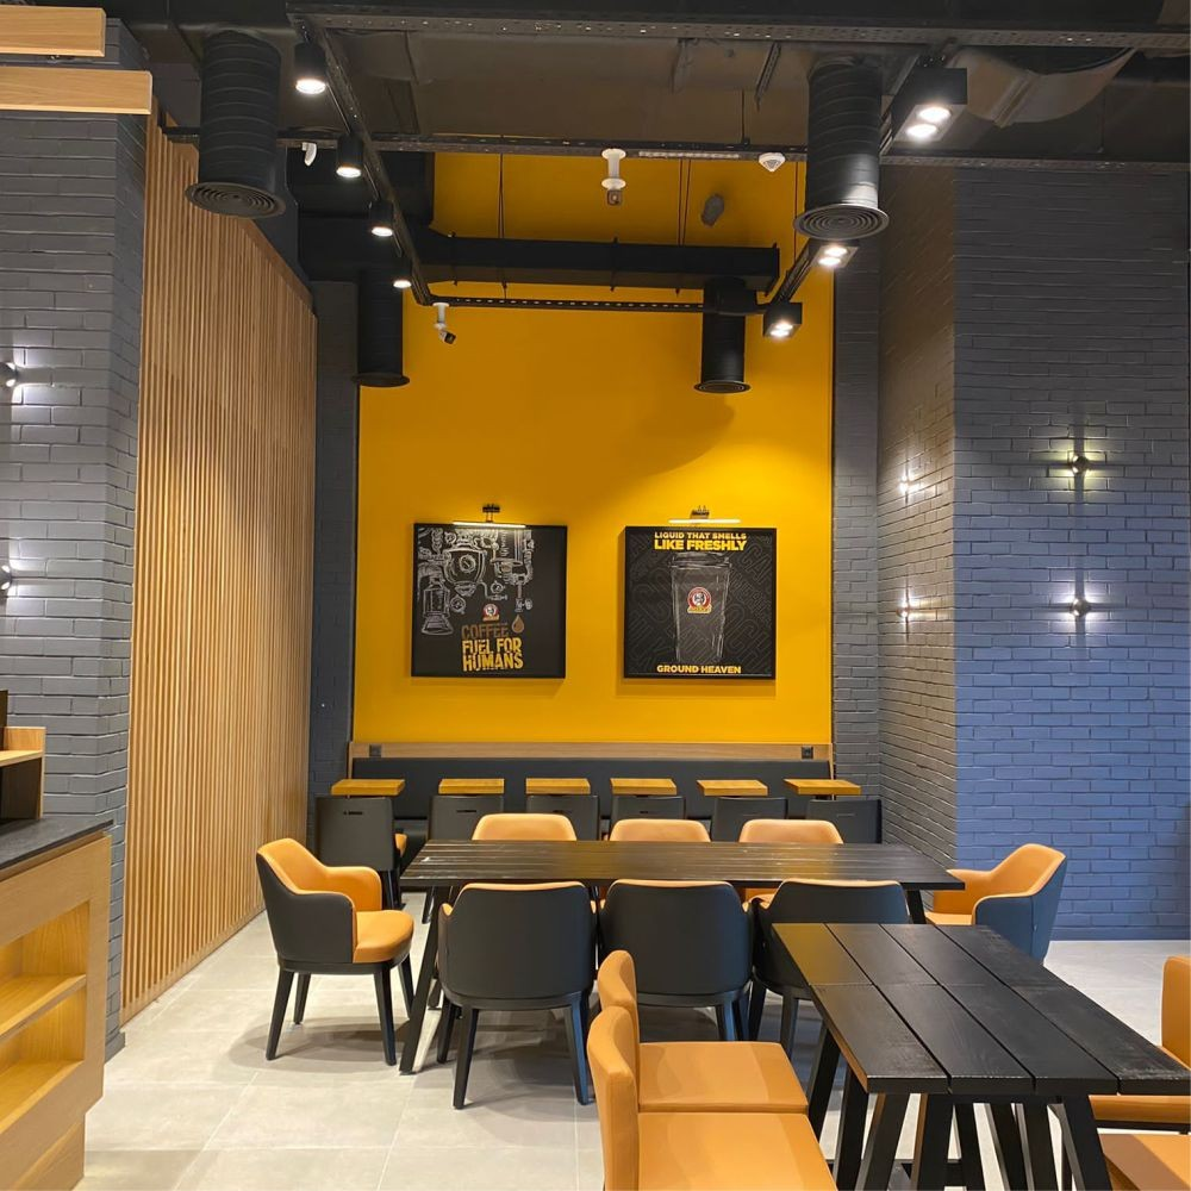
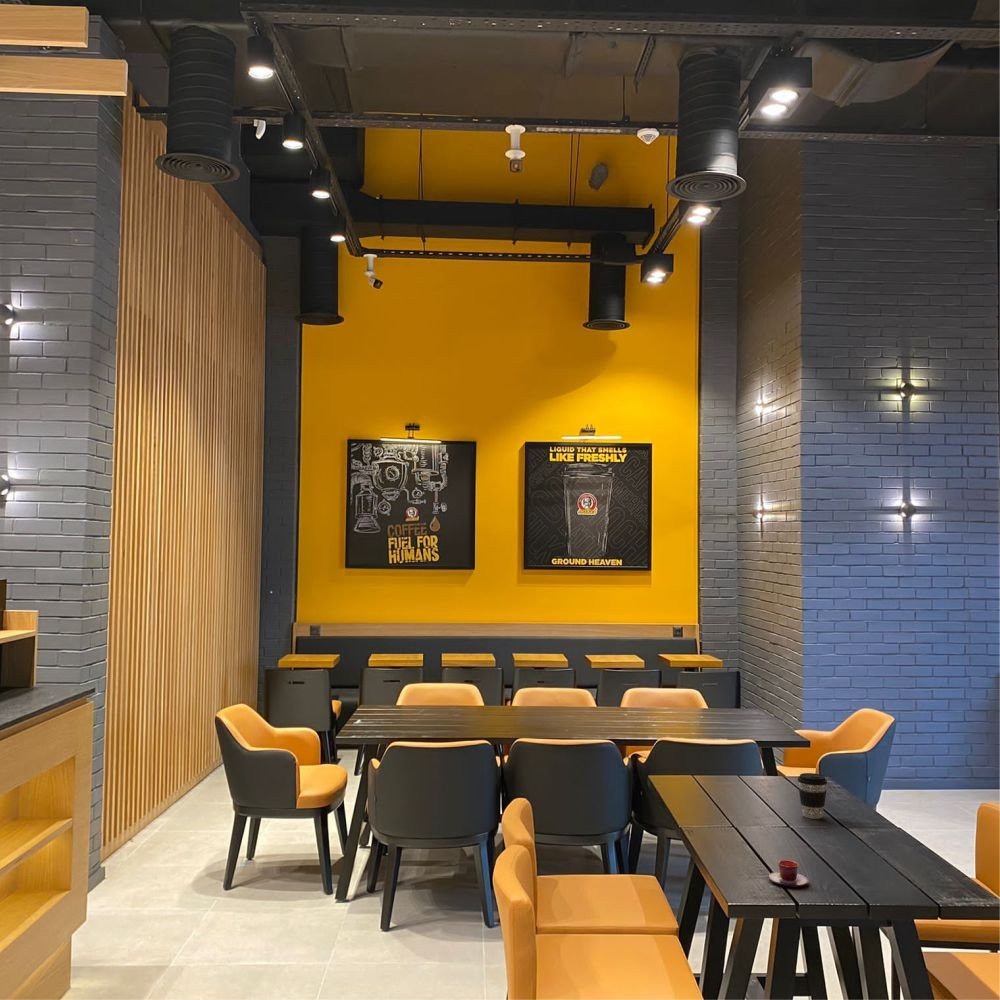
+ teacup (788, 872)
+ coffee cup (812, 795)
